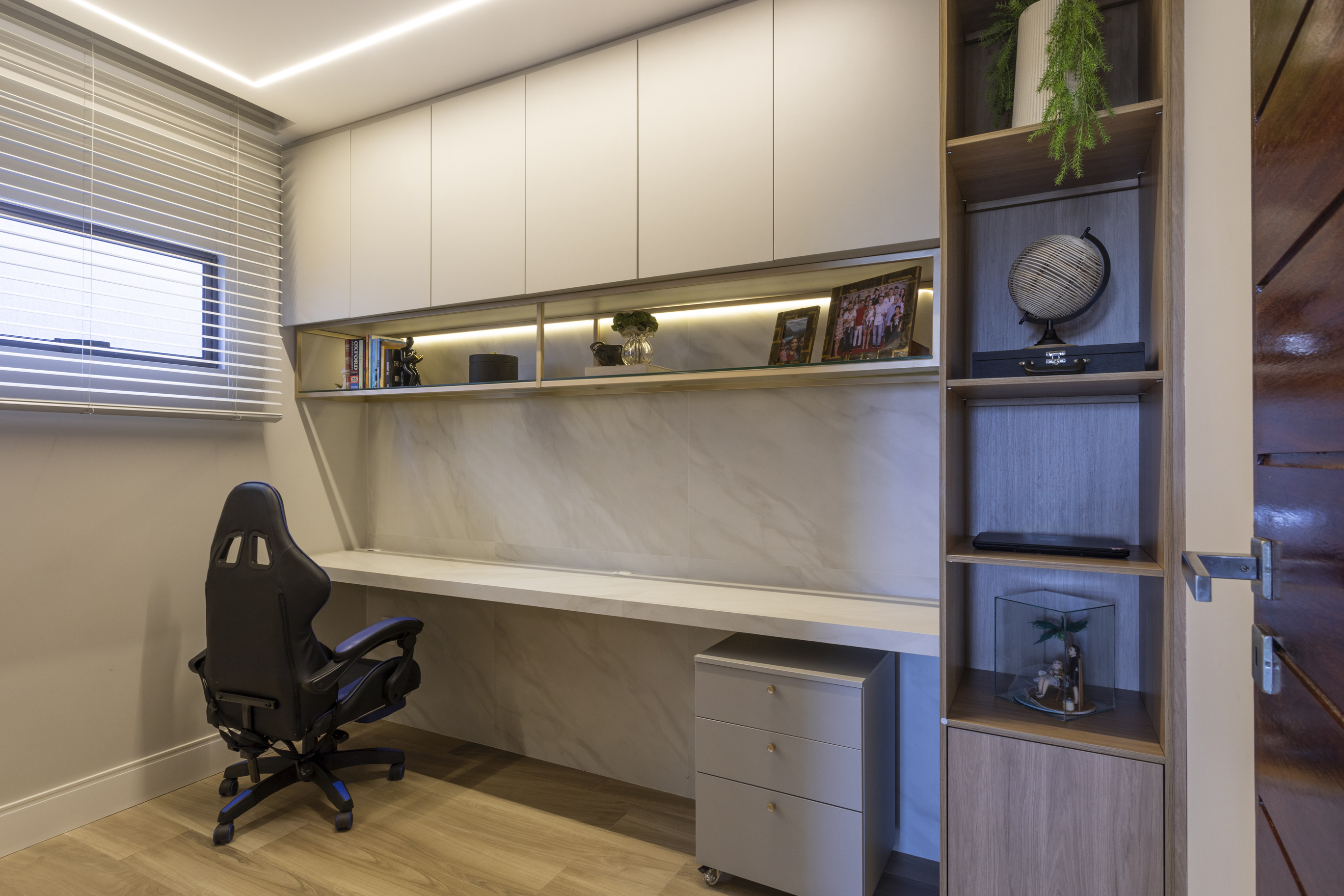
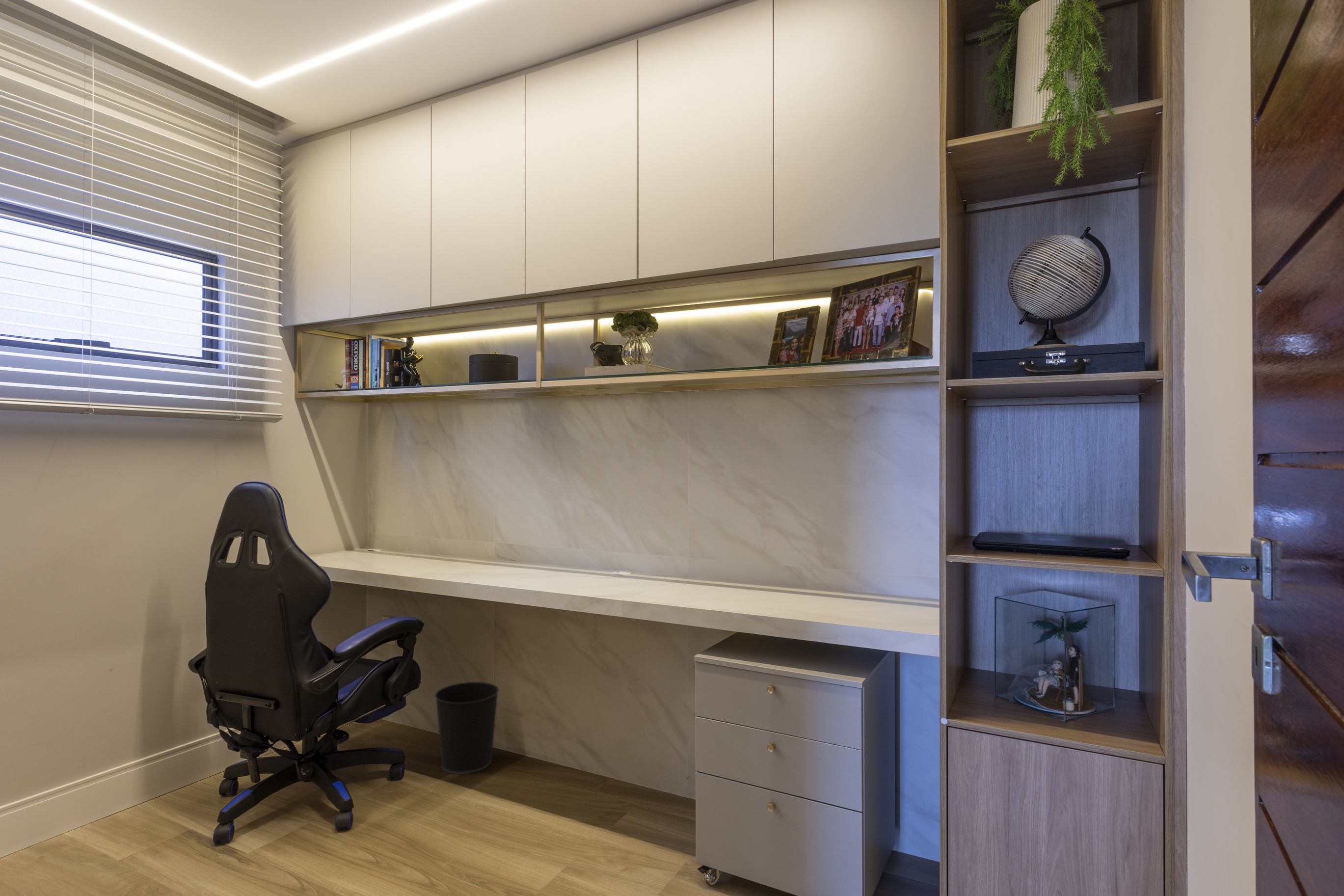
+ wastebasket (467, 728)
